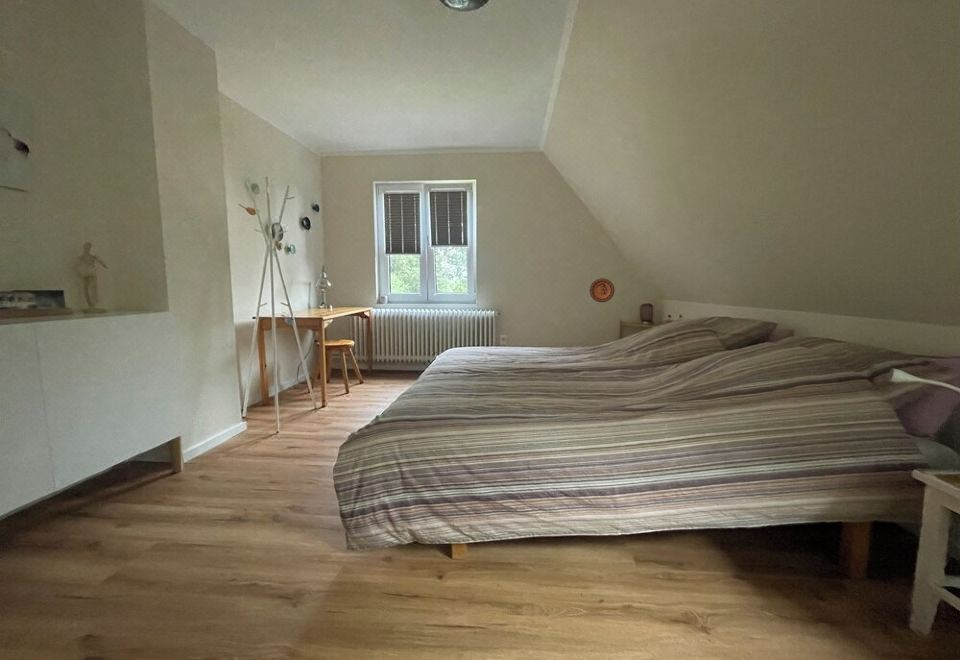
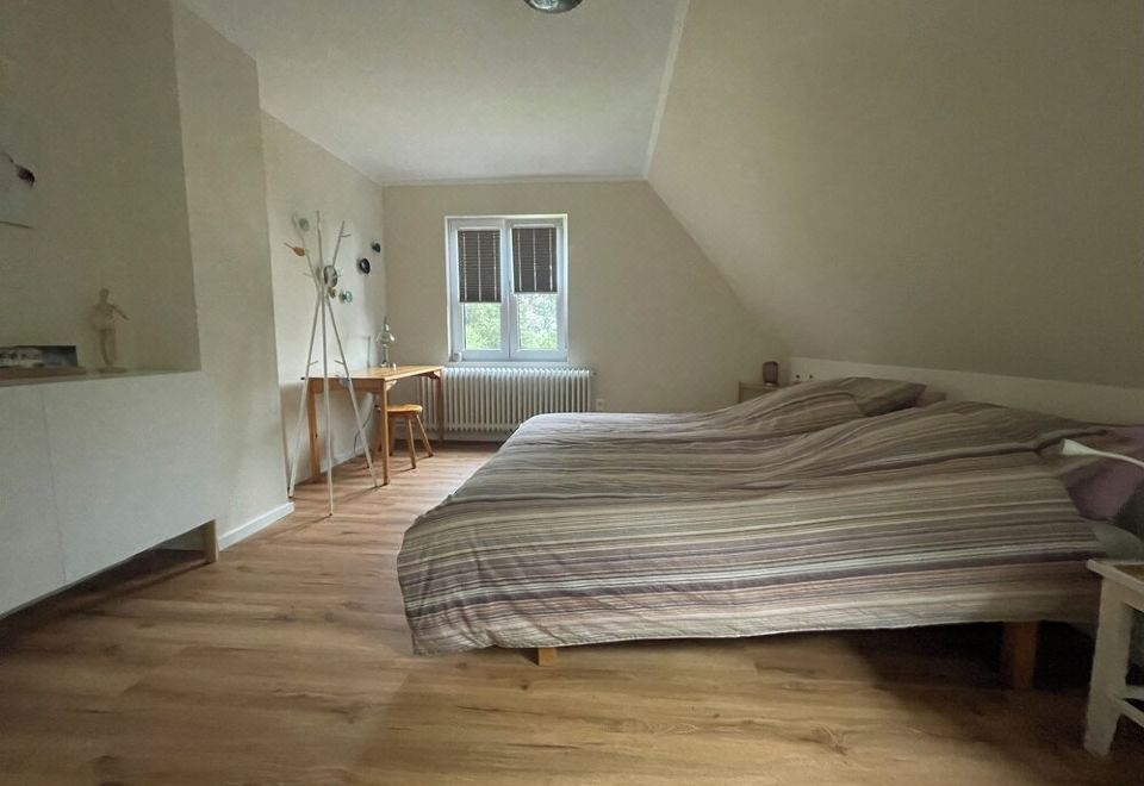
- decorative plate (601, 290)
